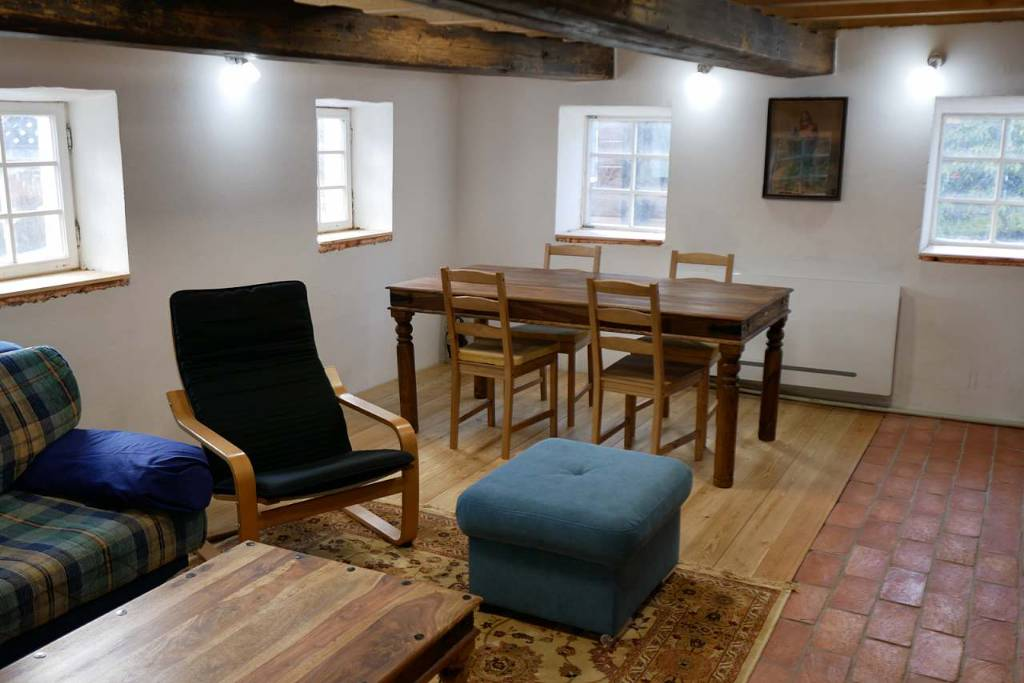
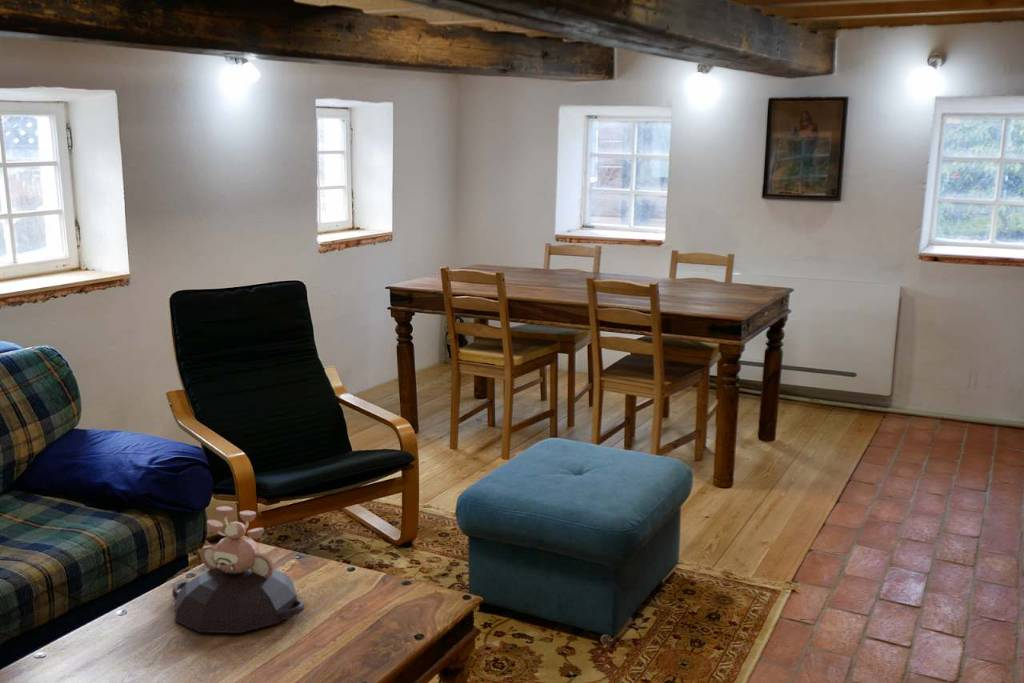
+ decorative bowl (235, 558)
